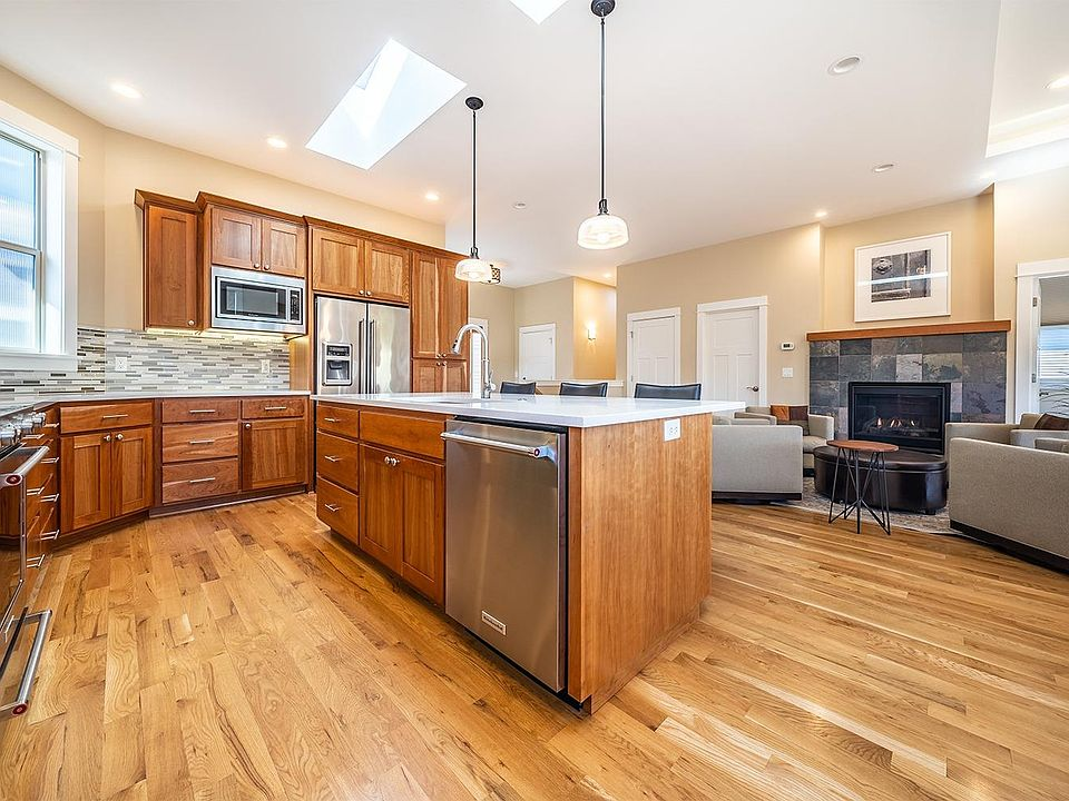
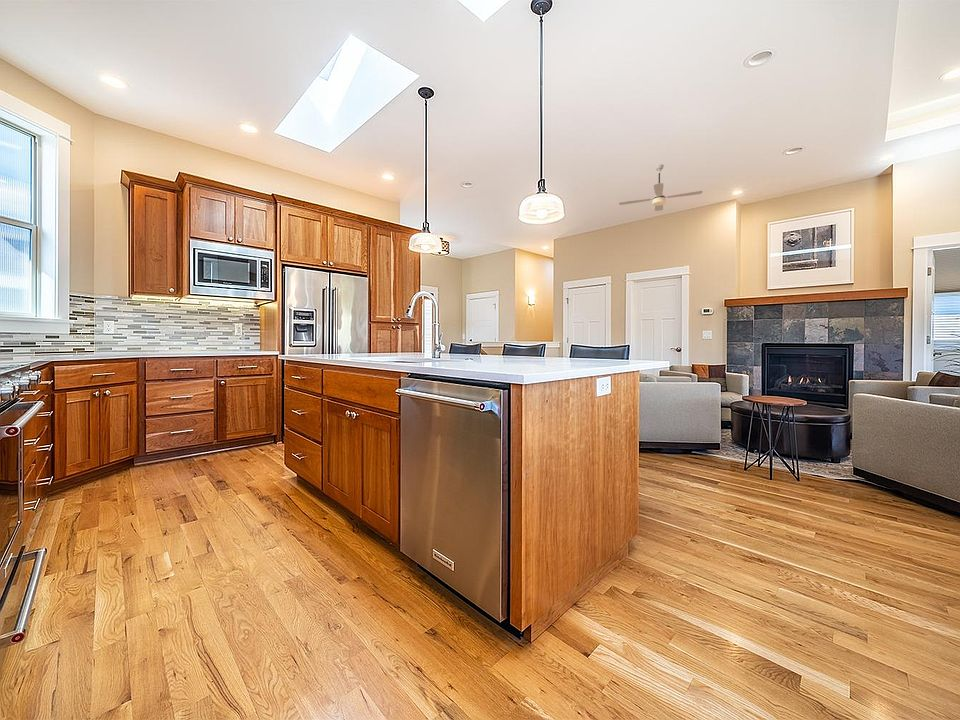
+ ceiling fan (659, 185)
